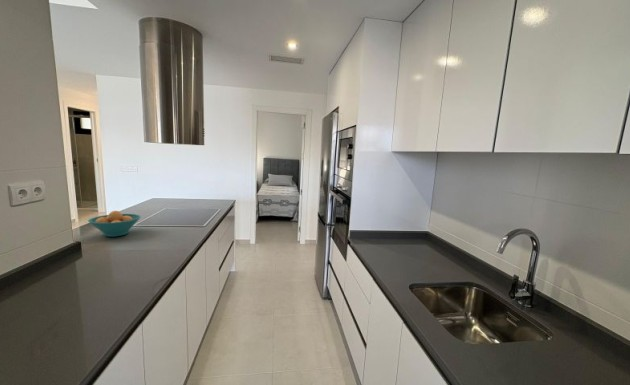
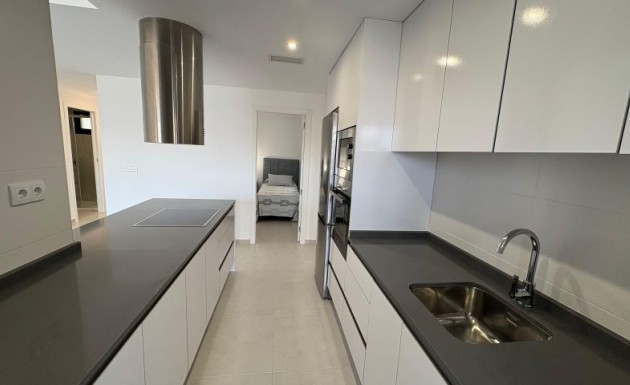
- fruit bowl (115, 222)
